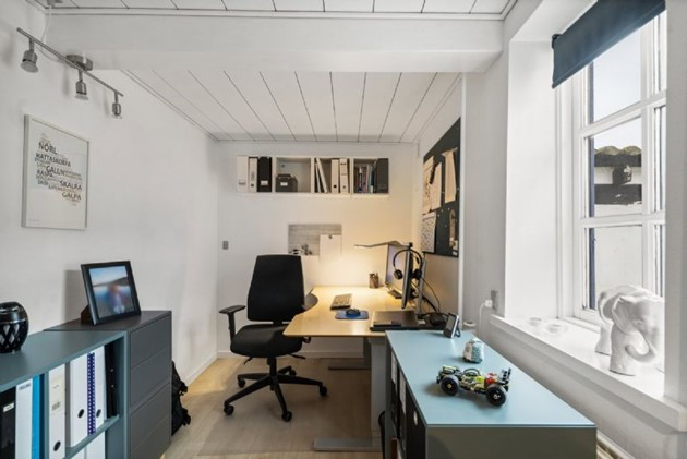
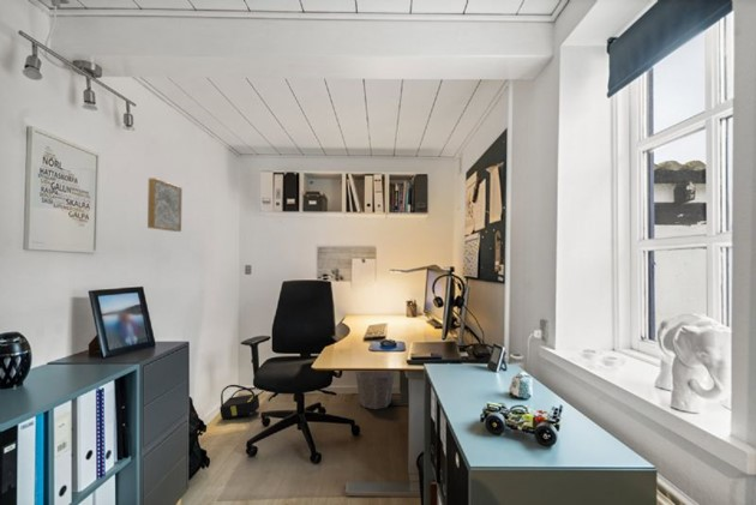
+ wall art (166, 206)
+ waste bin (374, 383)
+ backpack (244, 398)
